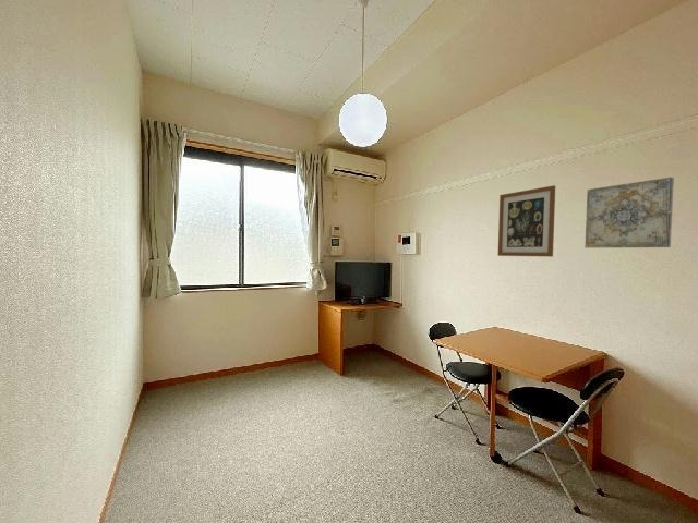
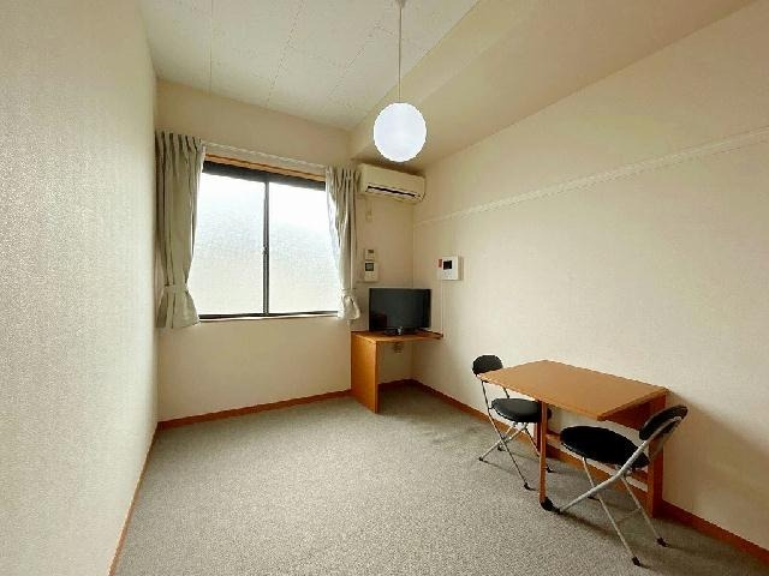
- wall art (625, 216)
- wall art (524, 223)
